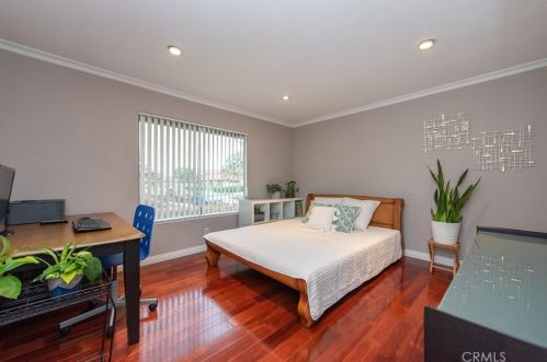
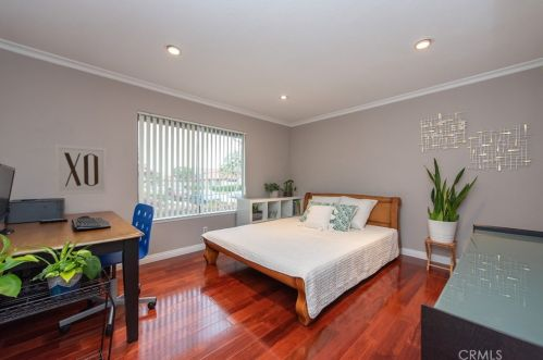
+ wall art (82, 170)
